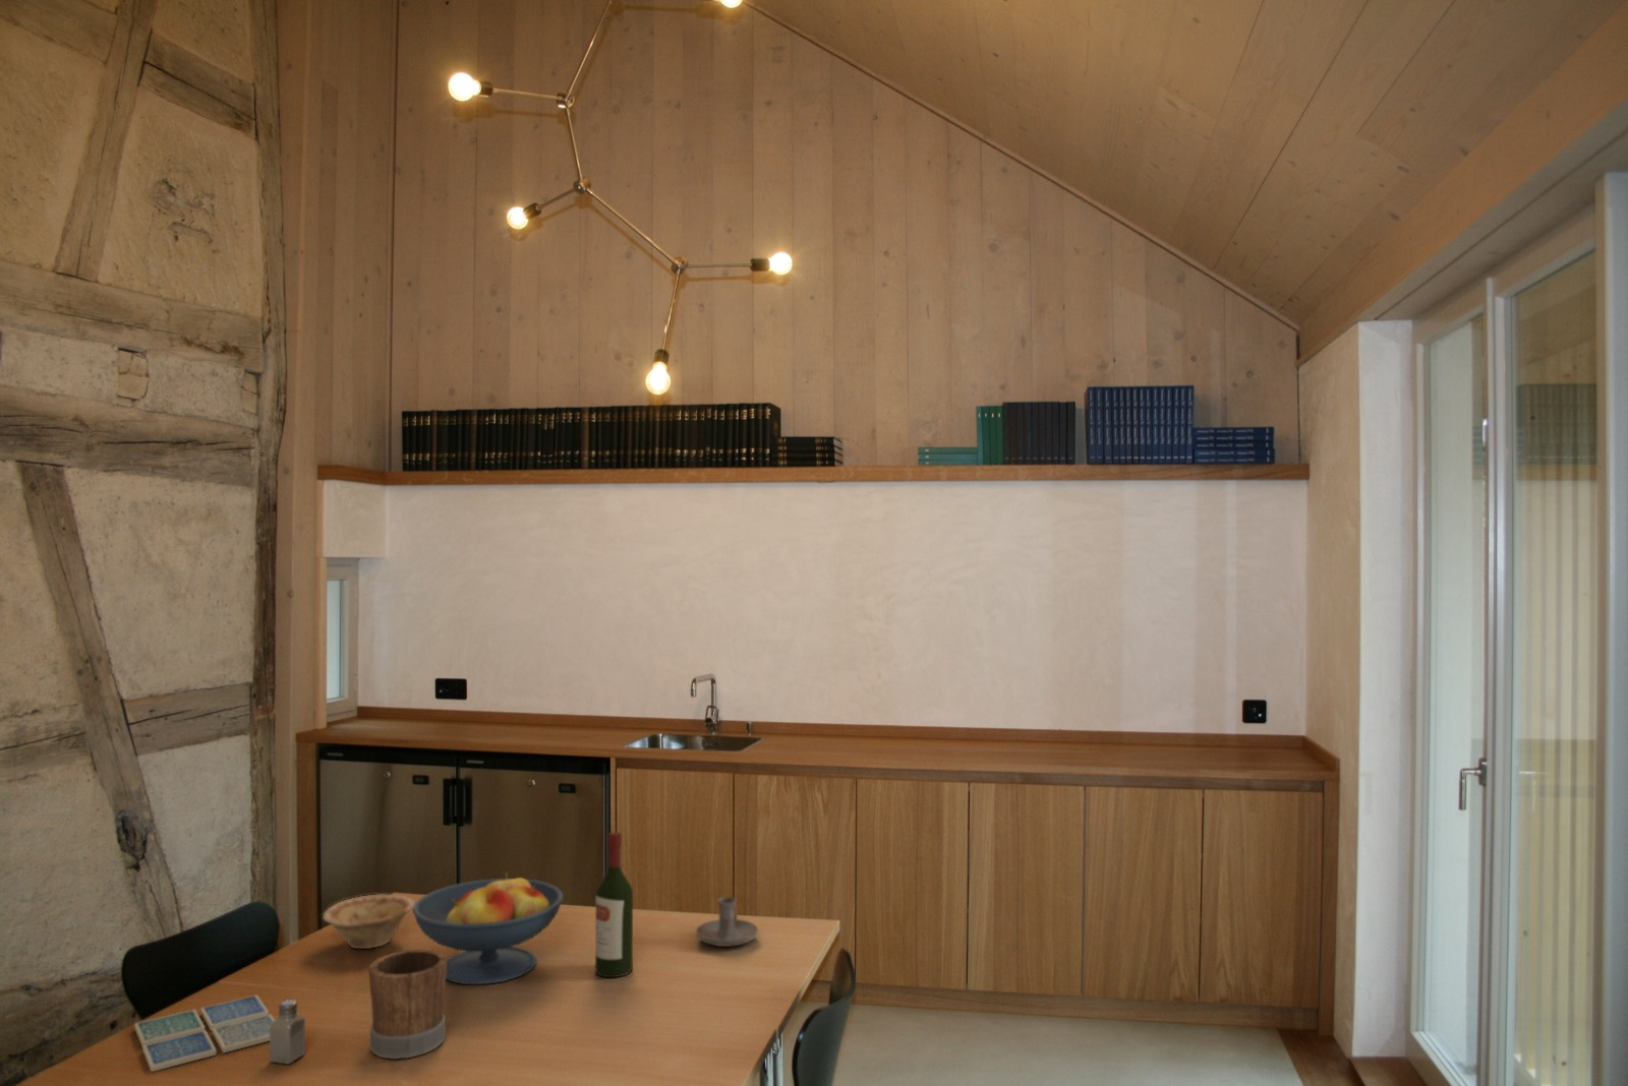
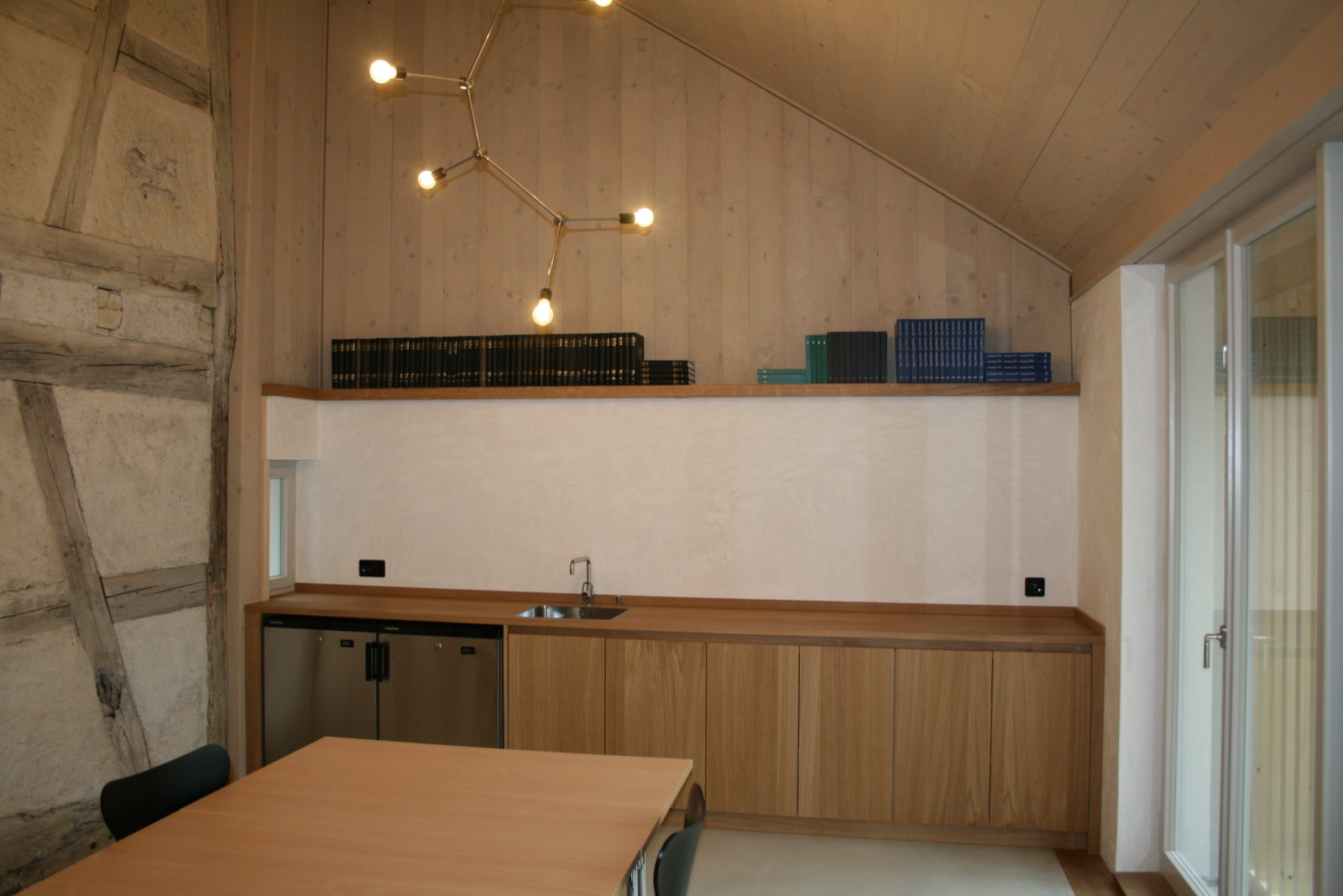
- saltshaker (287, 1030)
- dish (369, 925)
- candle holder (727, 918)
- wine bottle (613, 902)
- fruit bowl (489, 921)
- mug (411, 999)
- drink coaster (209, 1028)
